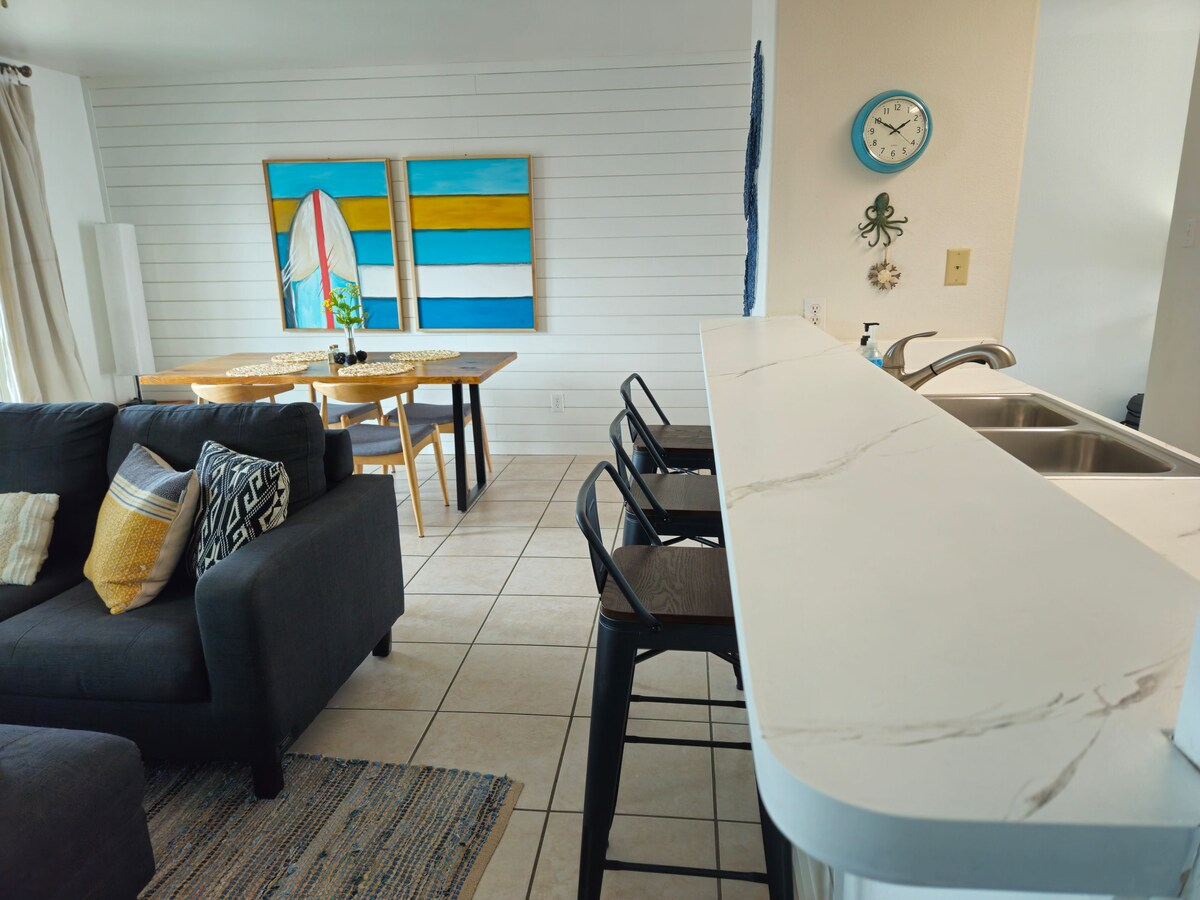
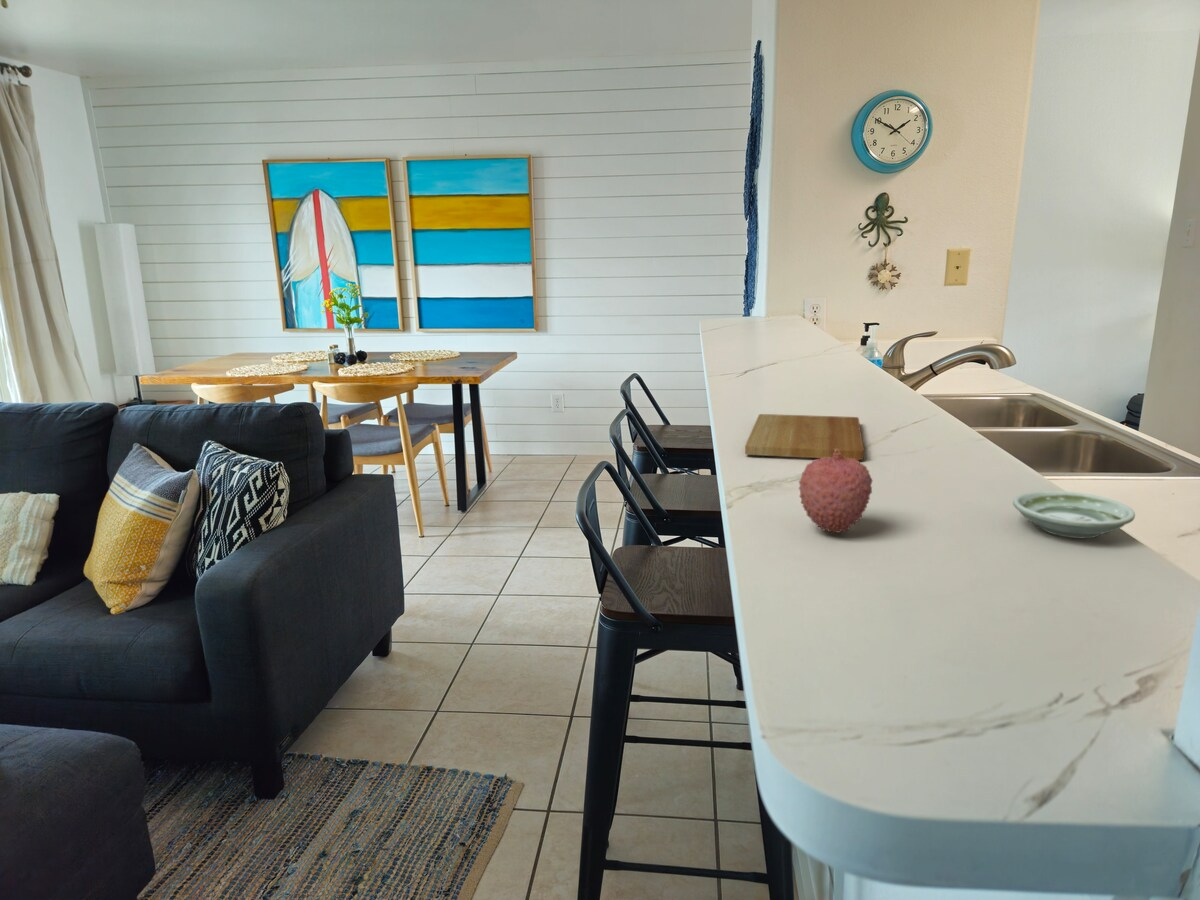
+ cutting board (805, 434)
+ fruit (834, 491)
+ saucer (1070, 516)
